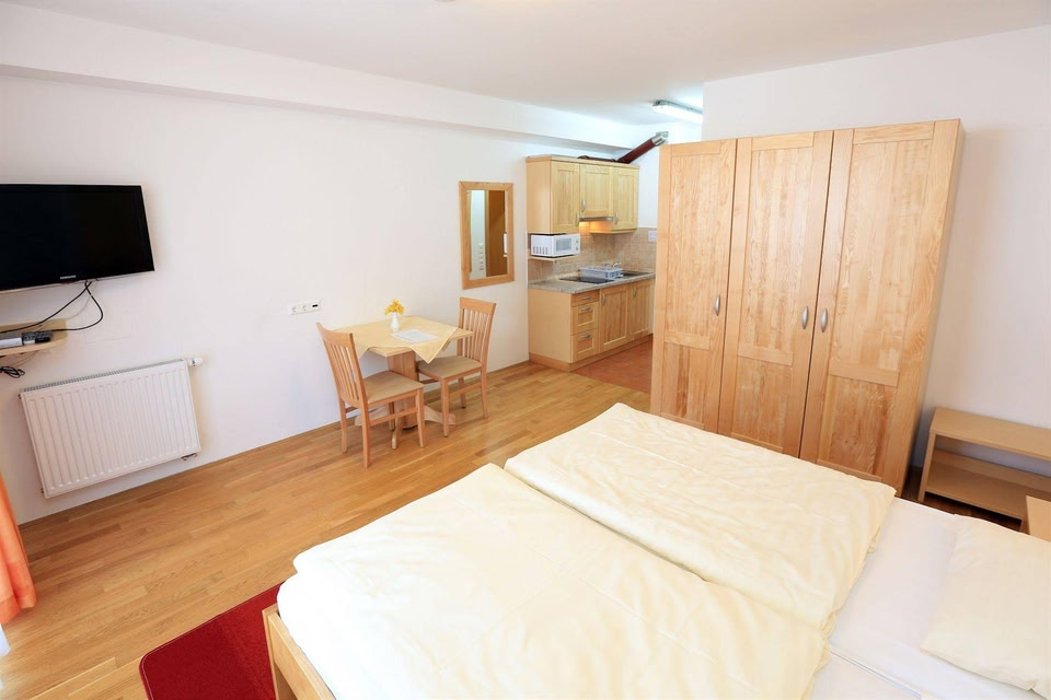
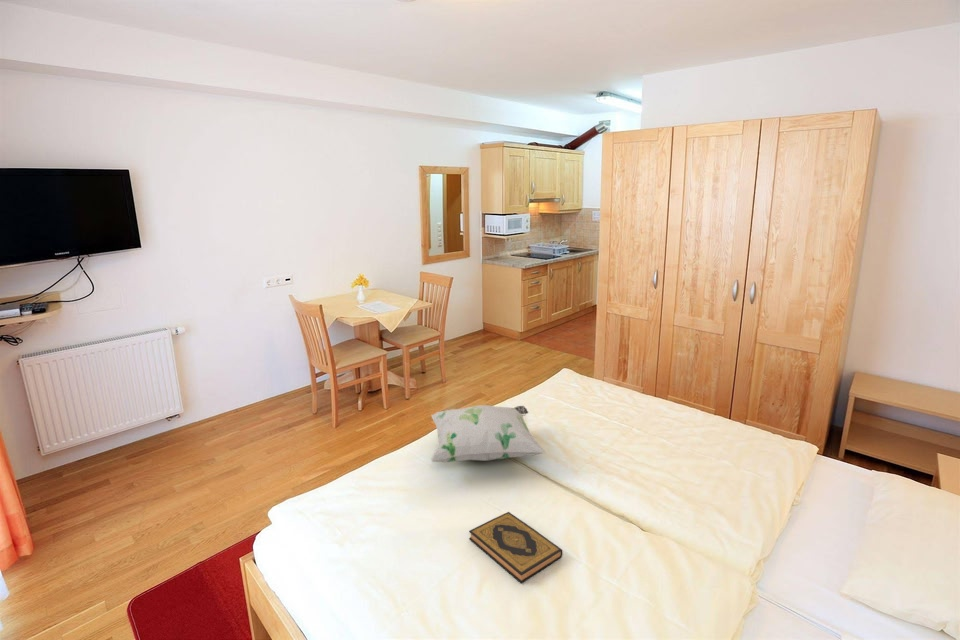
+ hardback book (514, 543)
+ decorative pillow (484, 430)
